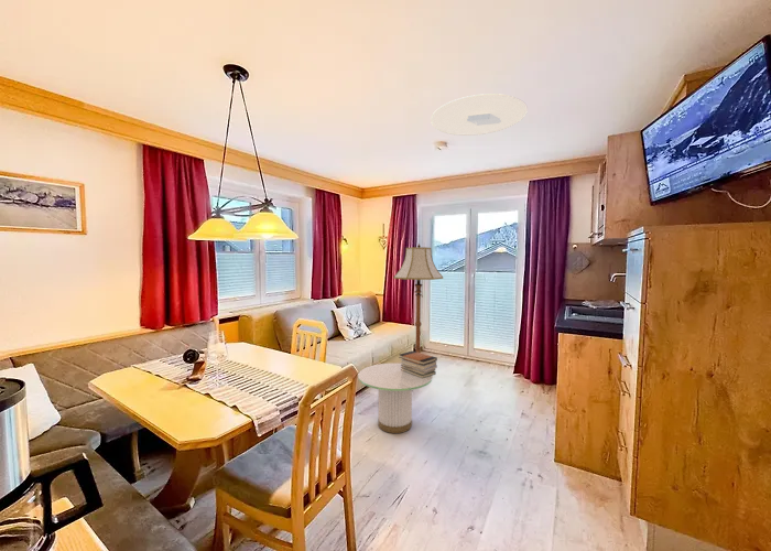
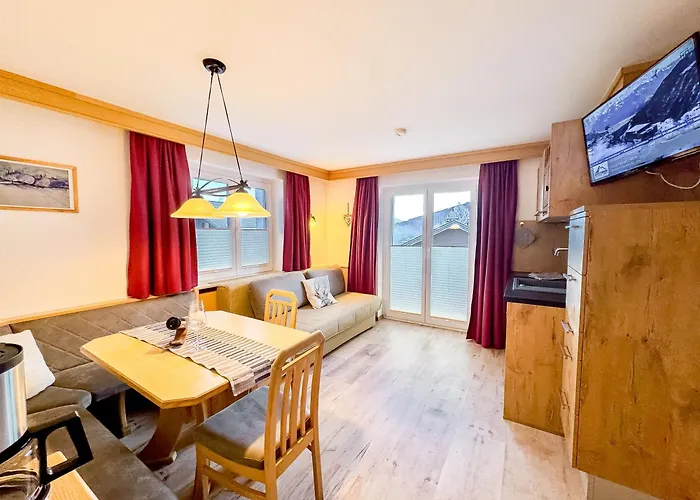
- floor lamp (417, 310)
- ceiling light (477, 112)
- side table (394, 399)
- book stack (417, 364)
